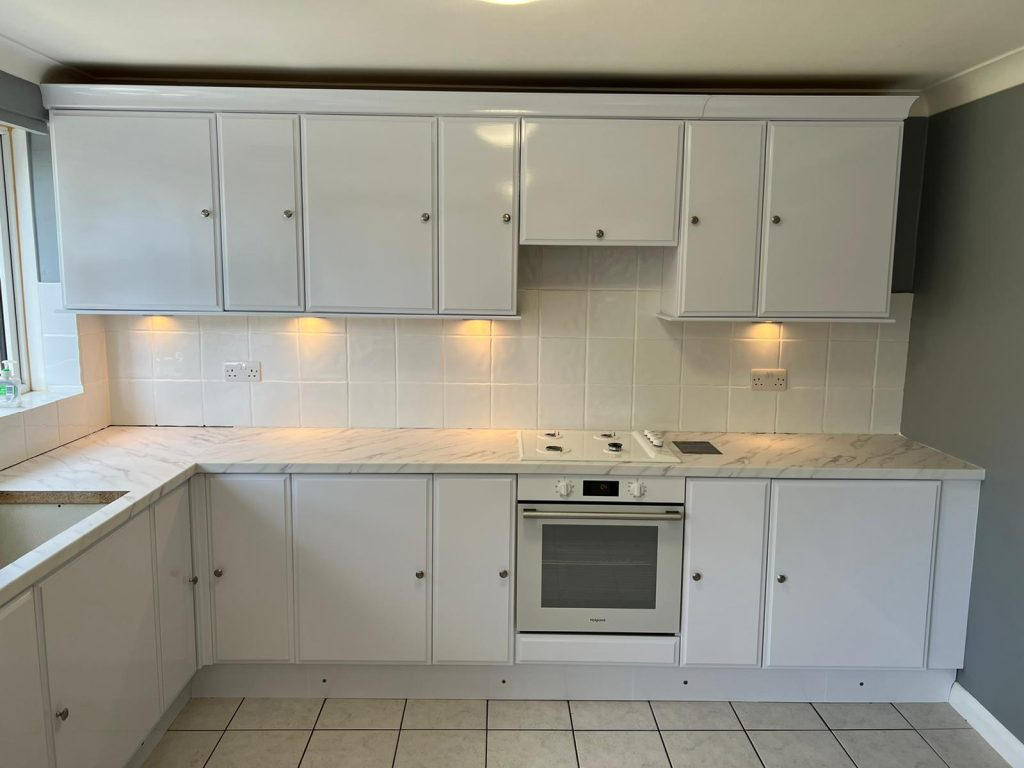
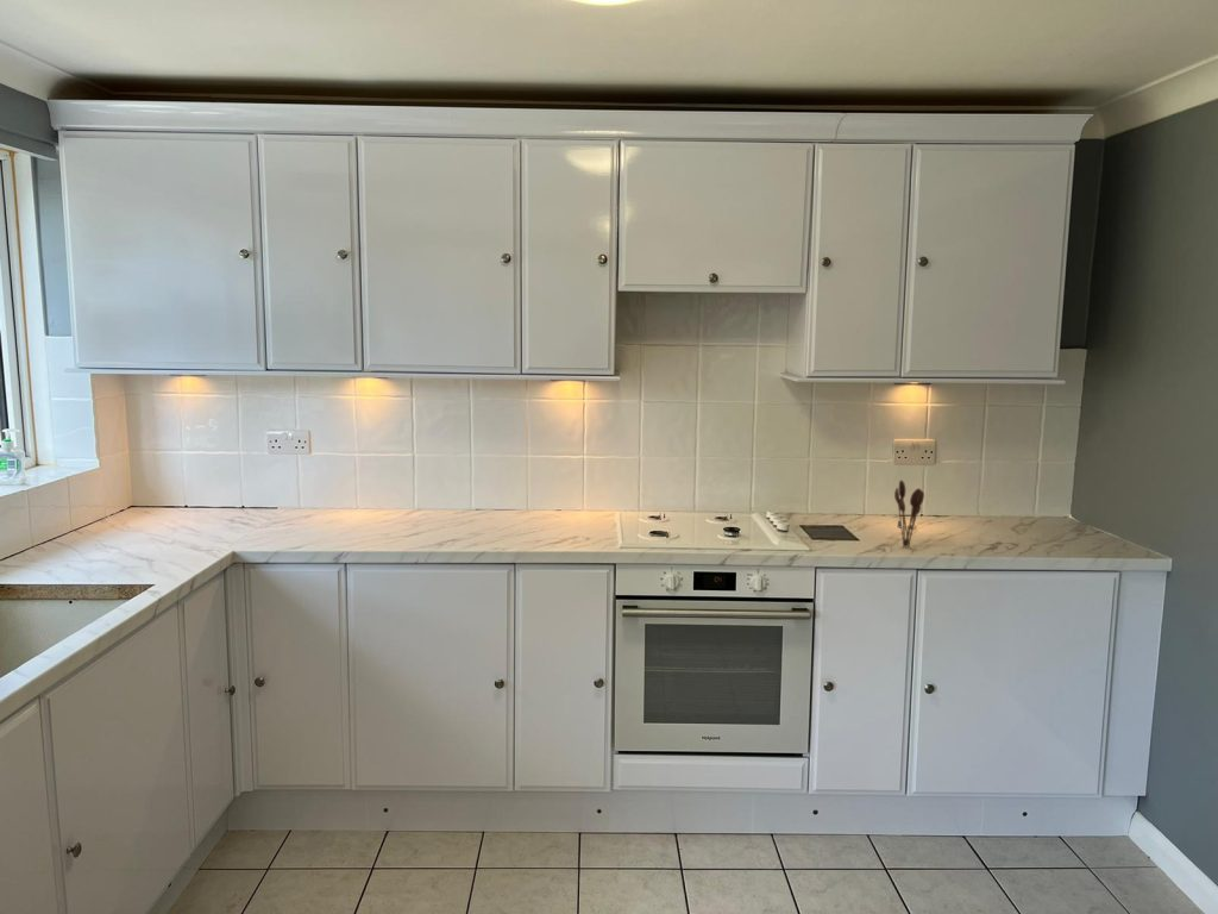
+ utensil holder (904, 514)
